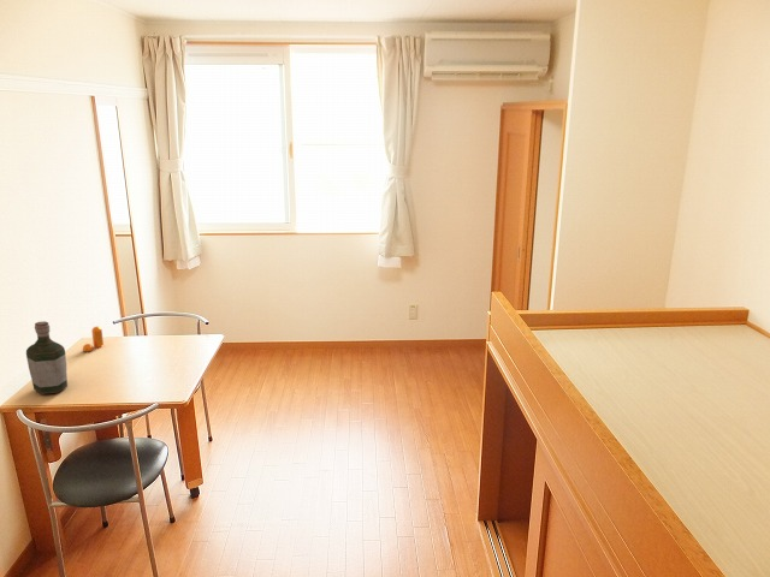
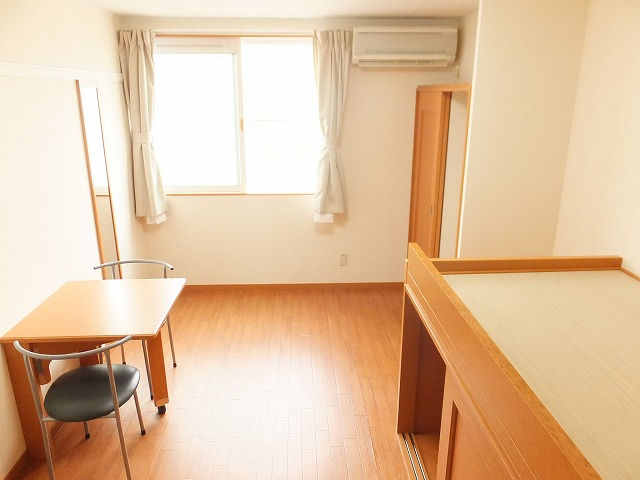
- bottle (46, 356)
- pepper shaker (93, 338)
